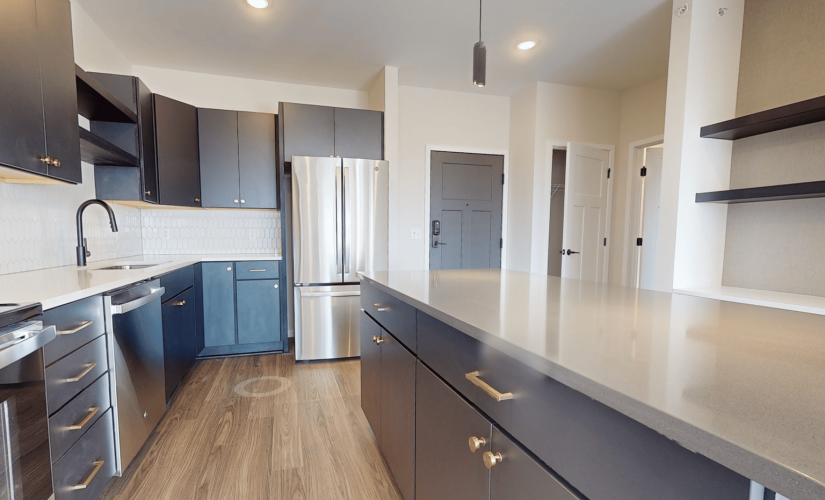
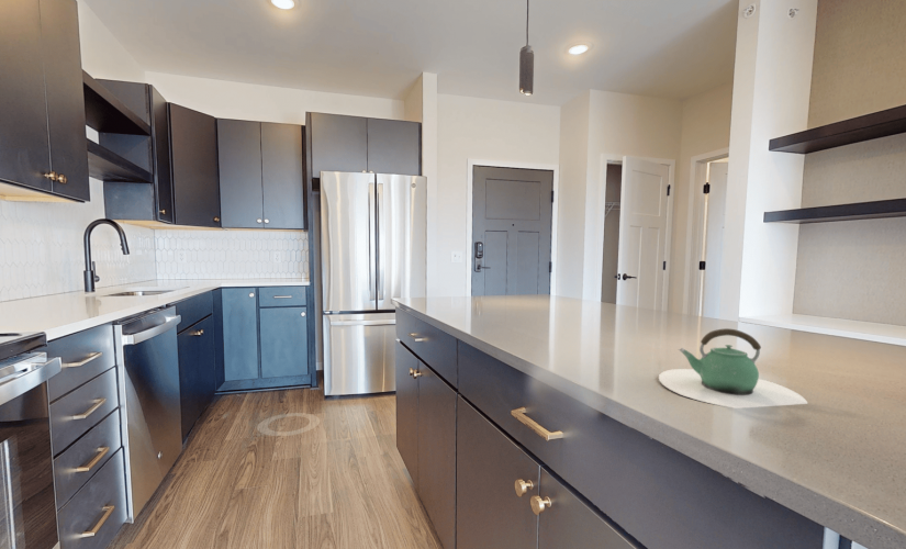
+ teapot (728, 358)
